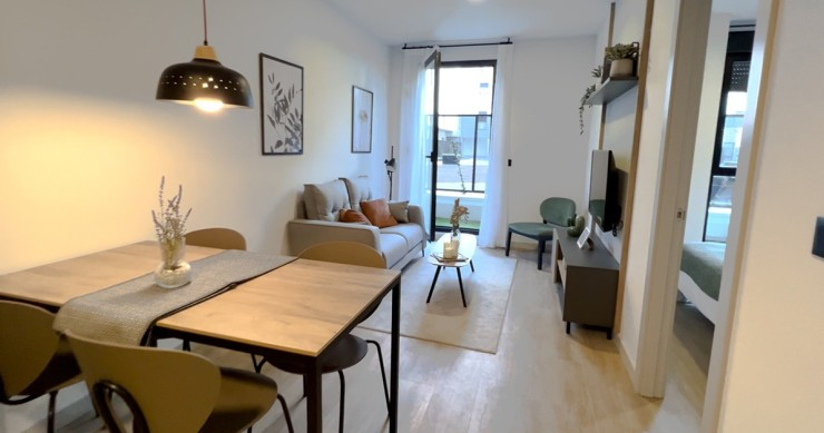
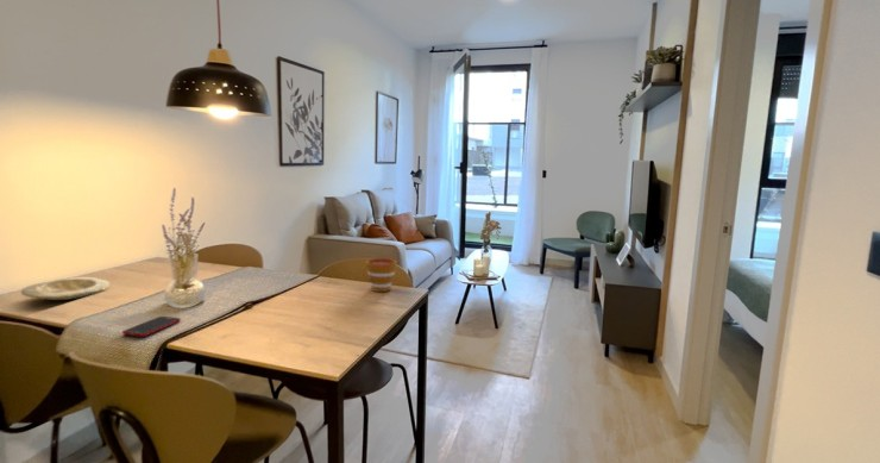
+ cup (378, 275)
+ cell phone (152, 325)
+ plate (68, 290)
